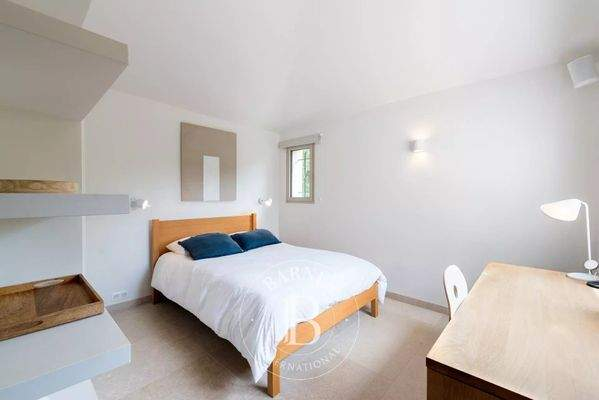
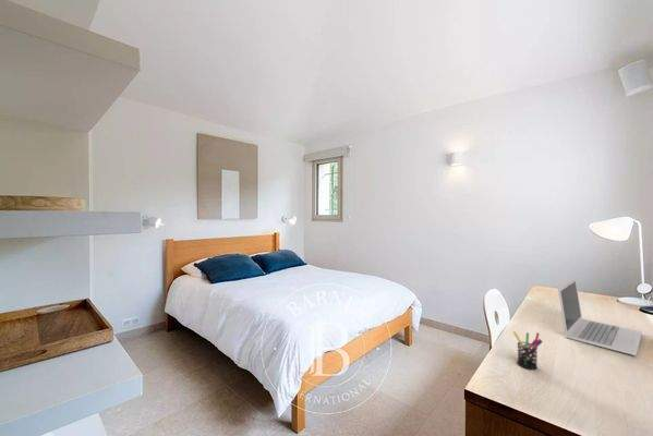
+ laptop (597, 322)
+ pen holder (528, 347)
